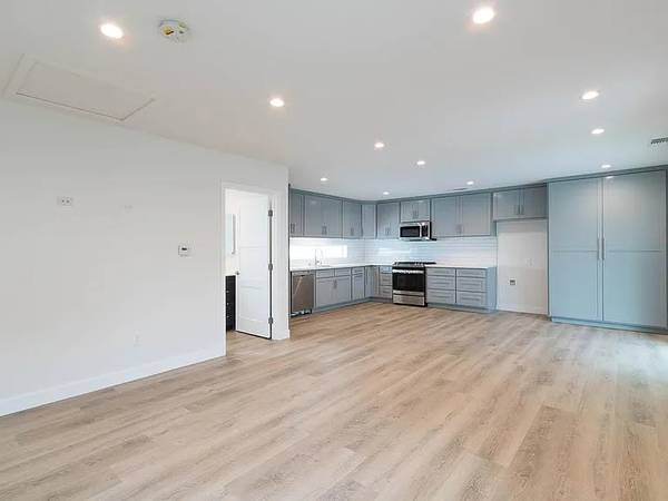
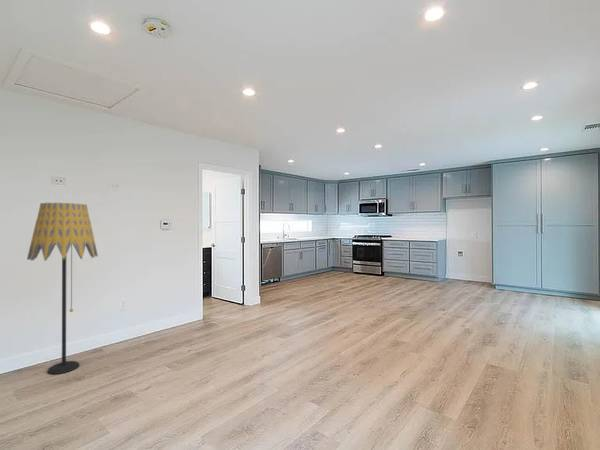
+ floor lamp (64, 285)
